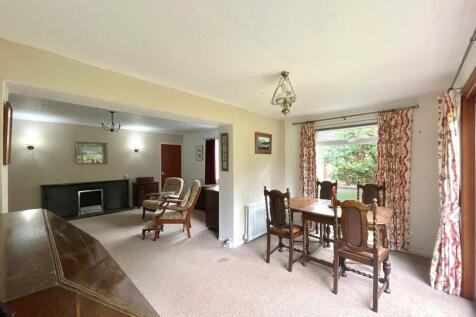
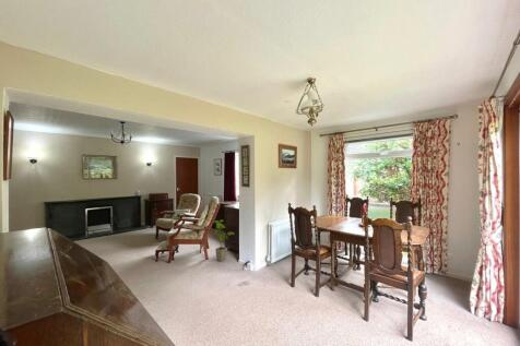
+ house plant (221, 240)
